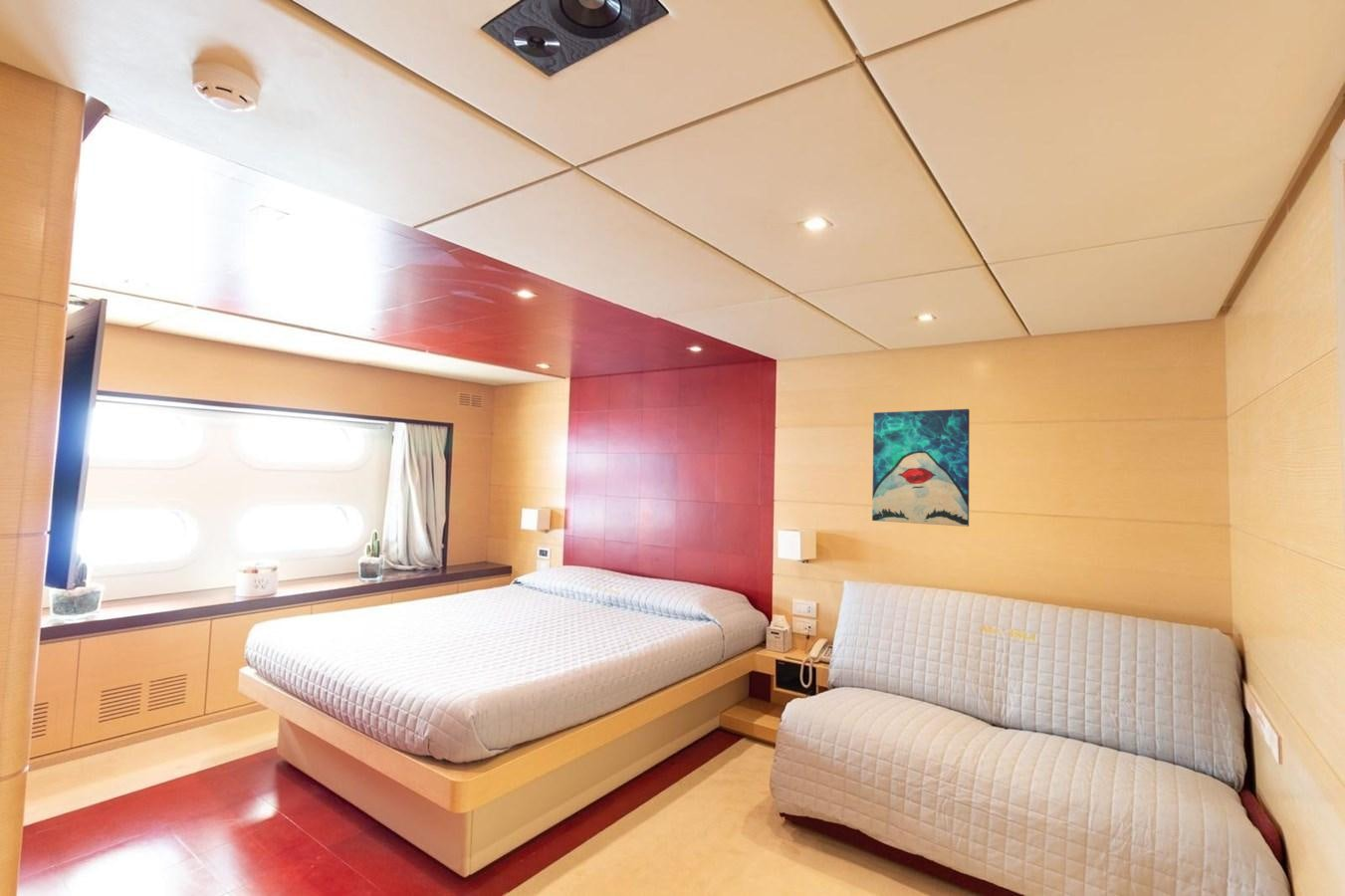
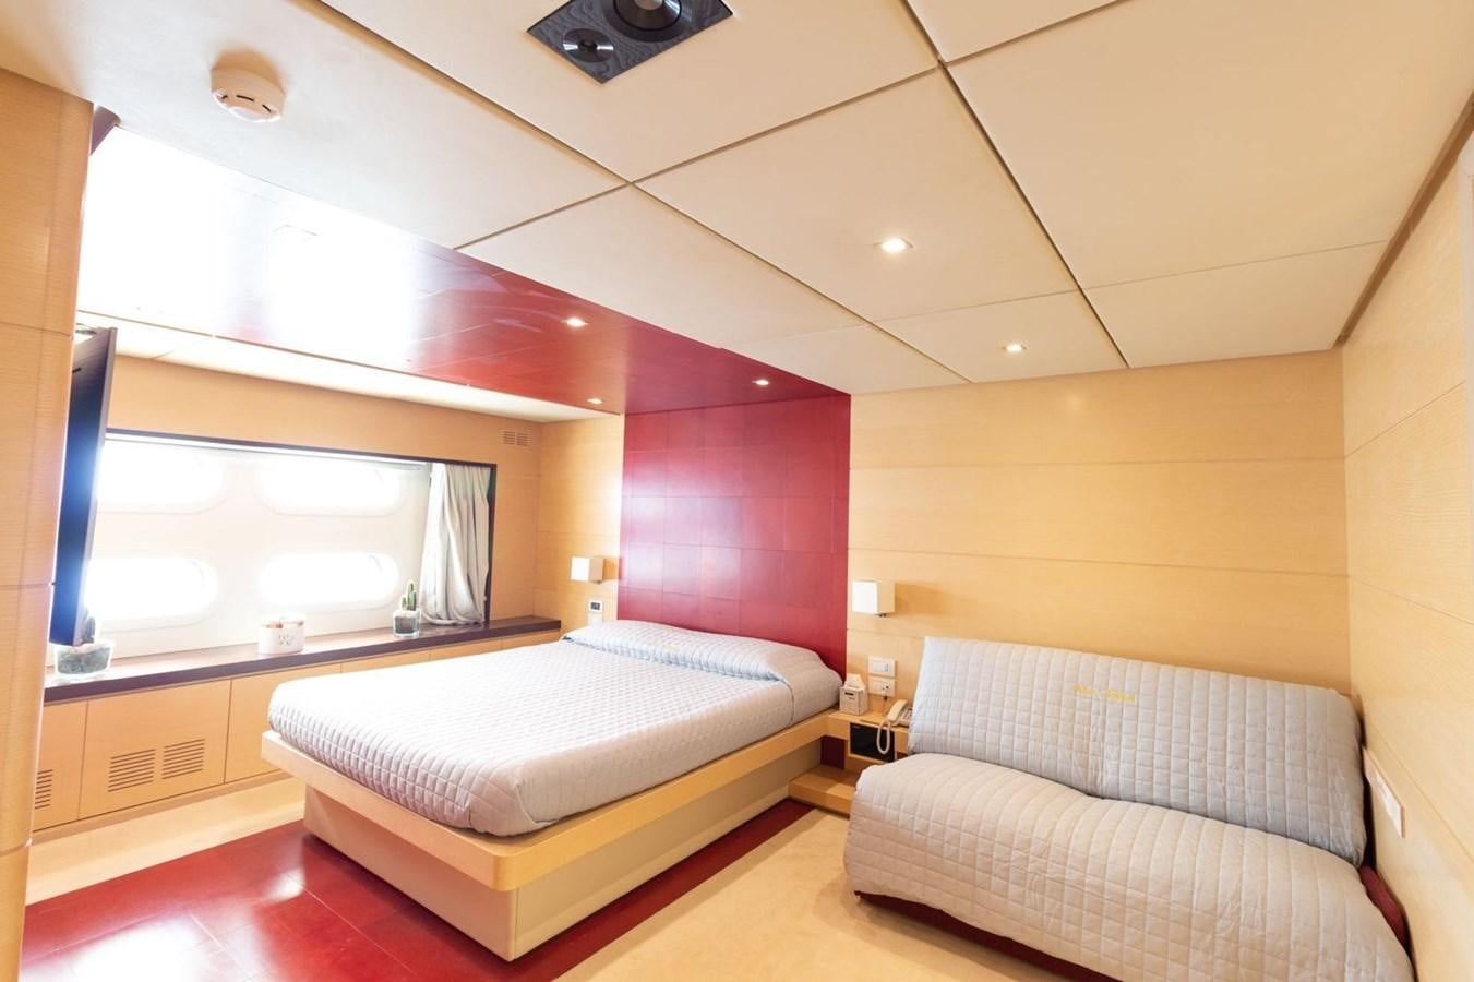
- wall art (919, 467)
